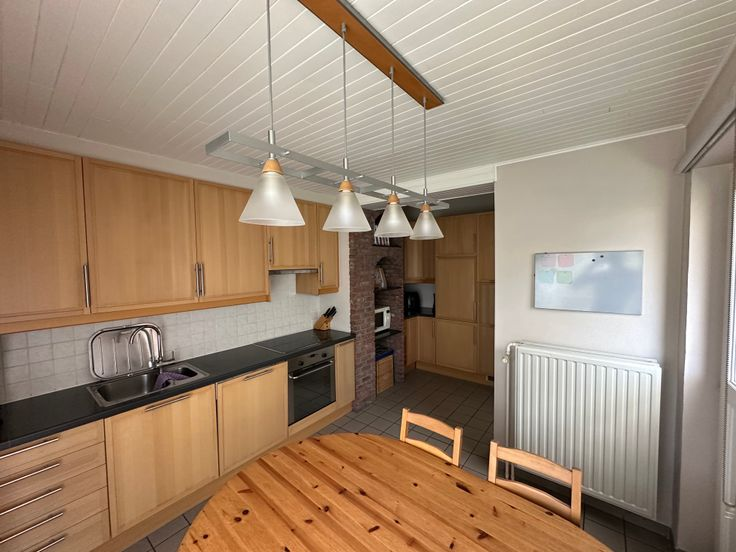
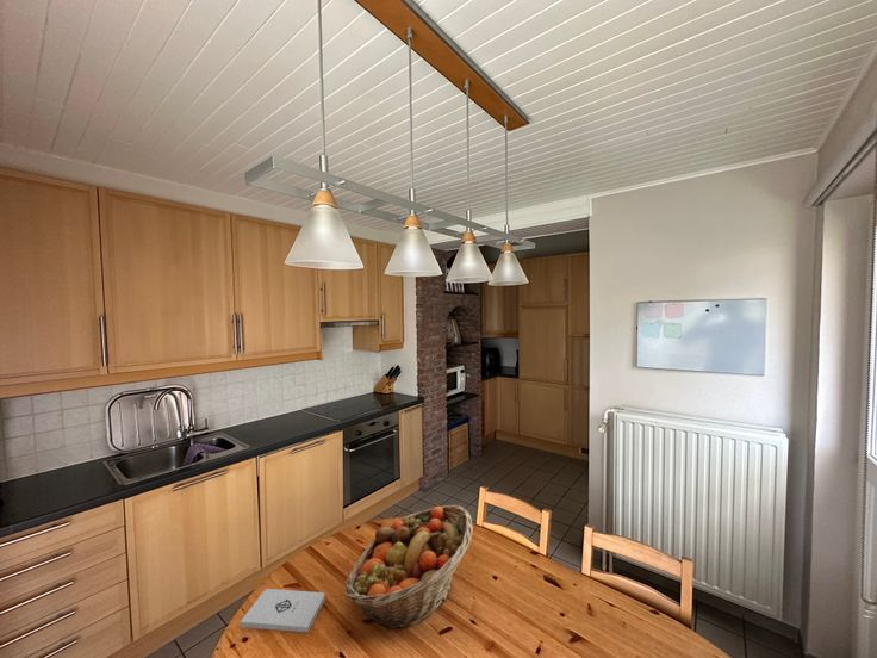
+ notepad (285, 609)
+ fruit basket (413, 557)
